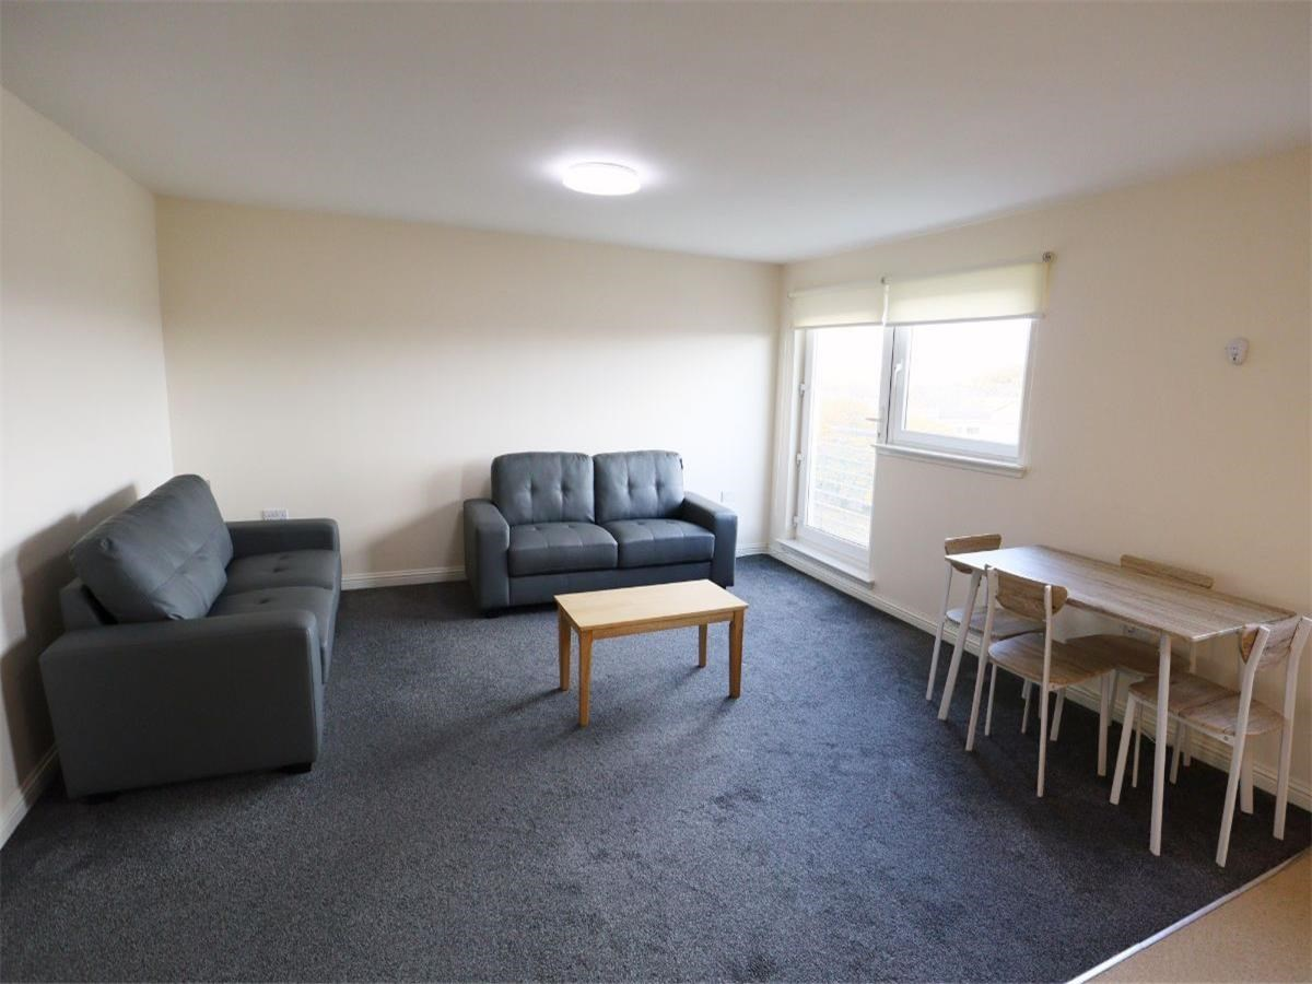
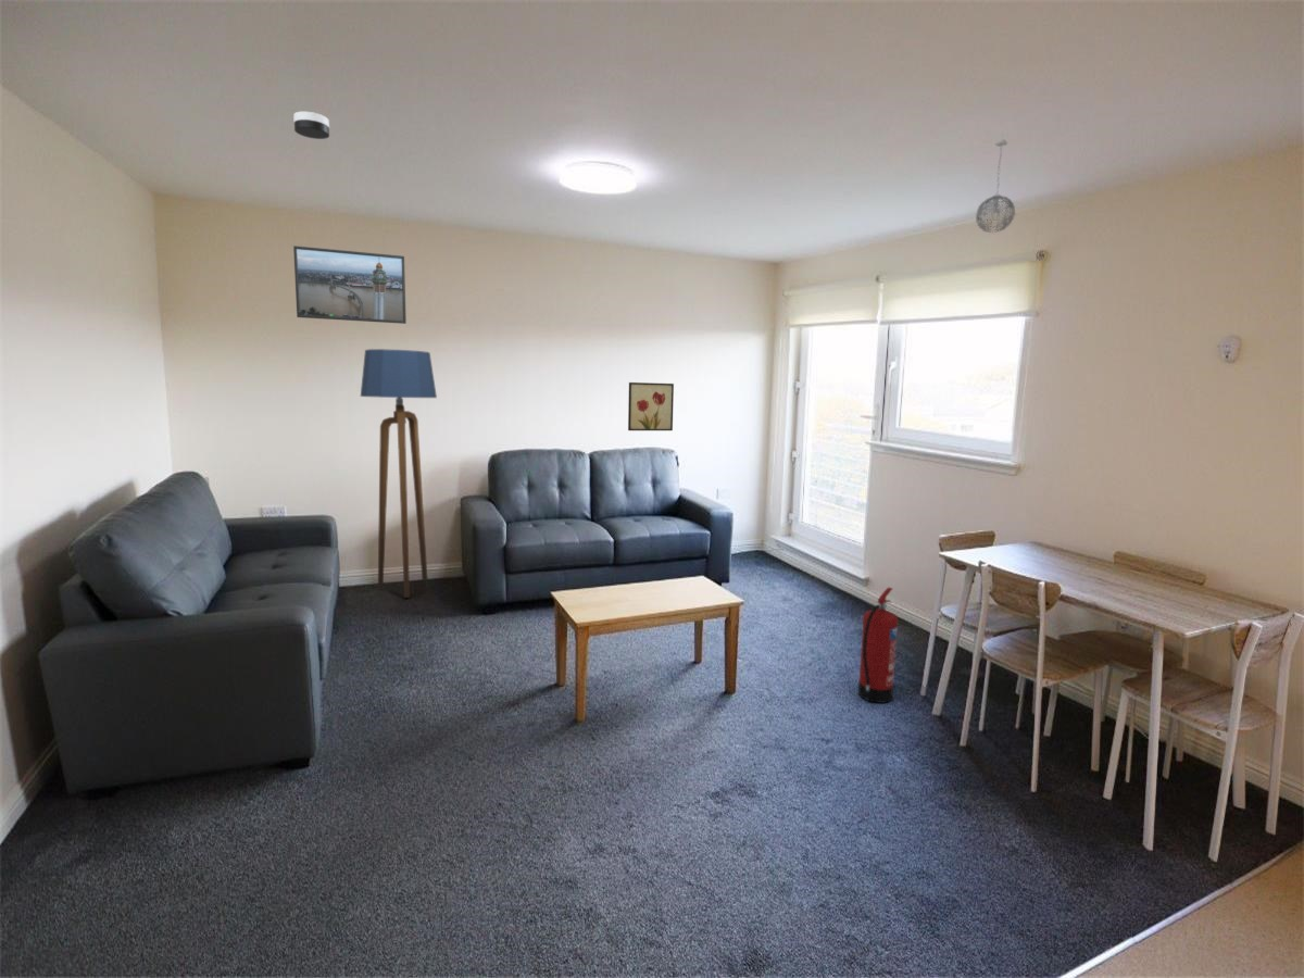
+ wall art (650, 406)
+ pendant light (998, 186)
+ smoke detector (311, 125)
+ fire extinguisher (875, 645)
+ floor lamp (401, 473)
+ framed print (351, 286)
